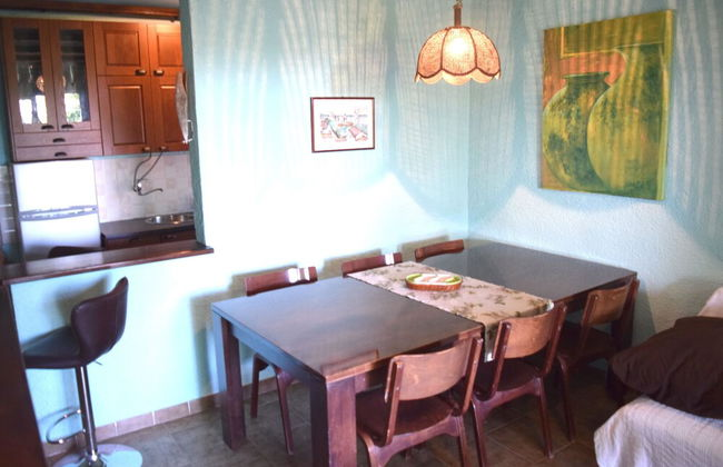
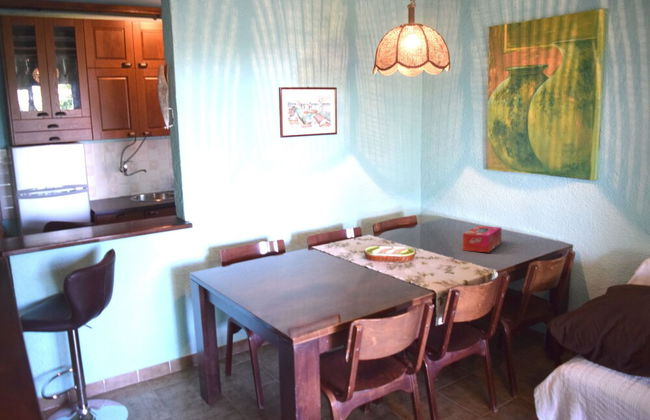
+ tissue box (482, 238)
